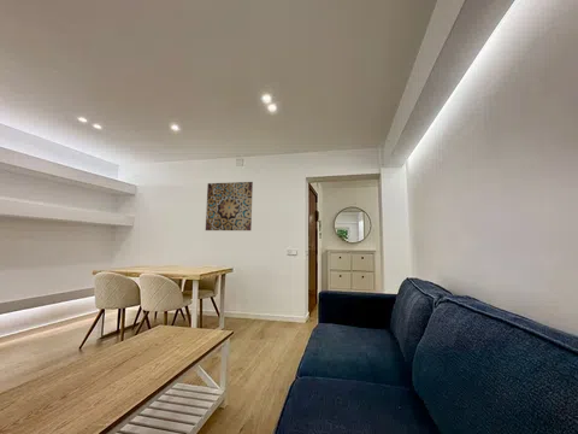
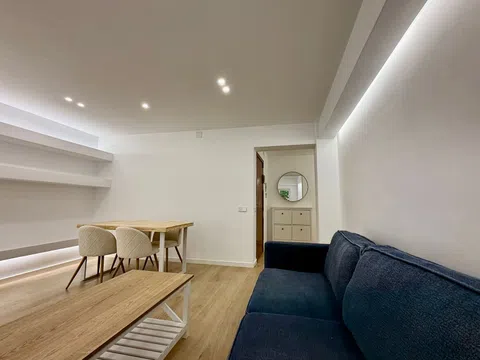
- wall art (229, 206)
